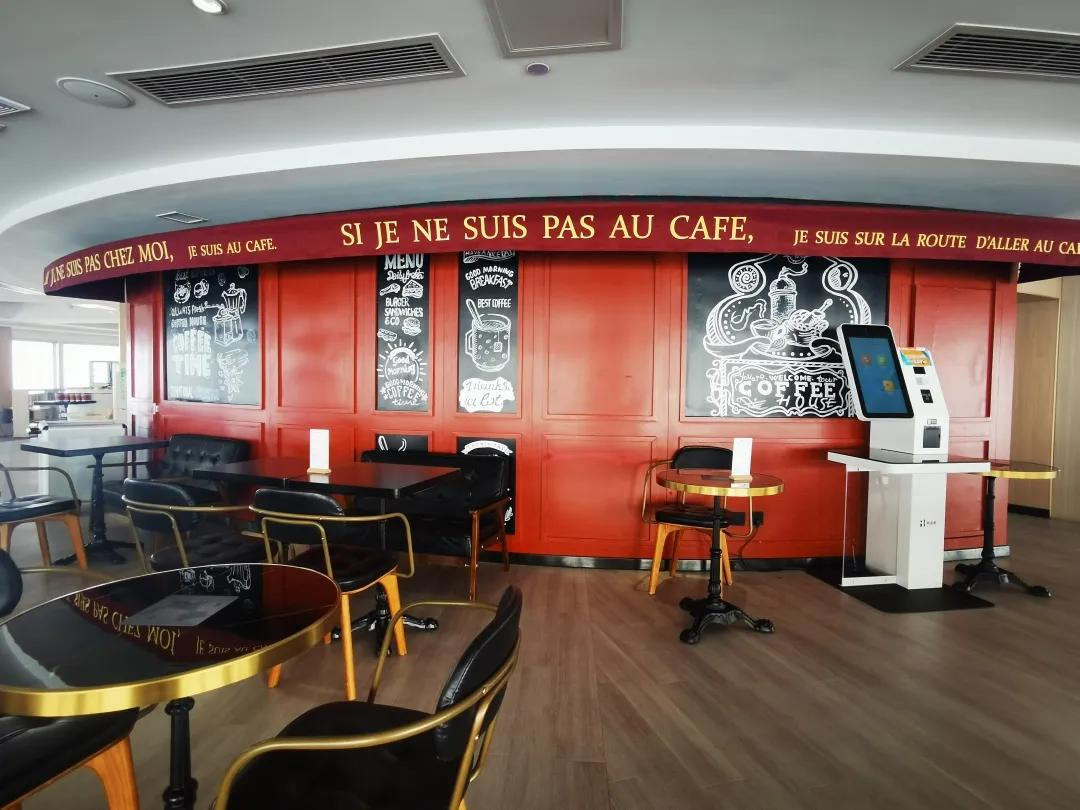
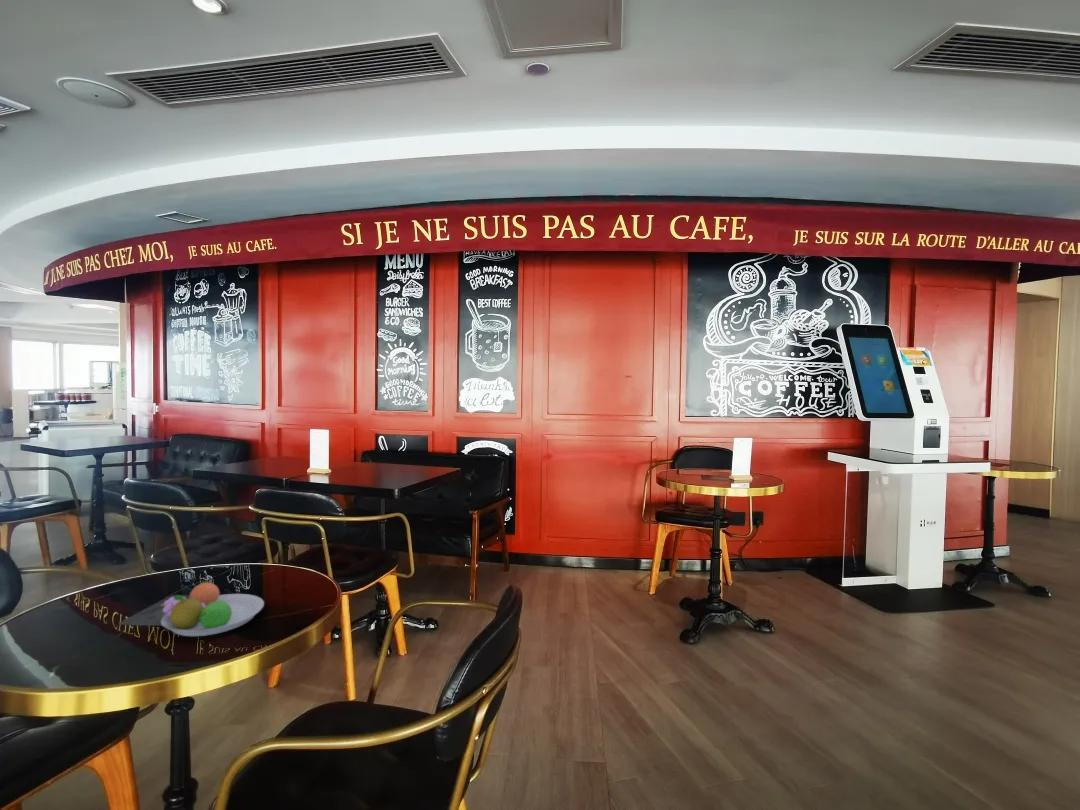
+ fruit bowl (212, 604)
